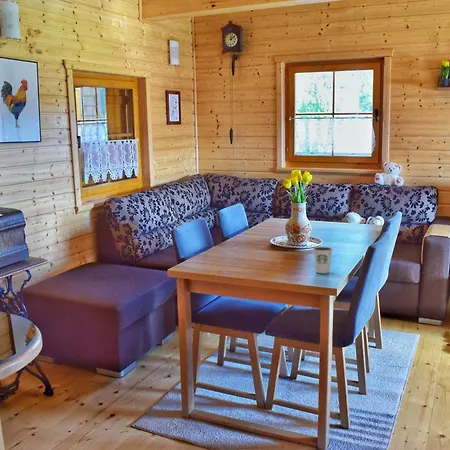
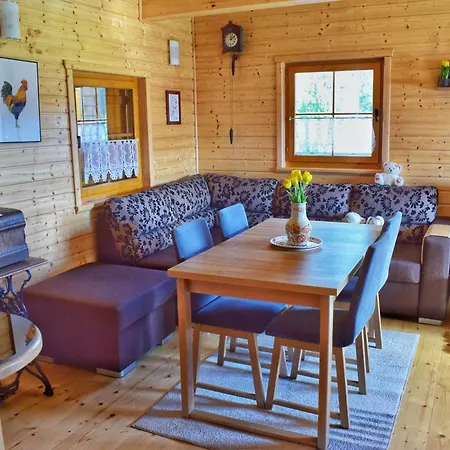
- dixie cup (322, 260)
